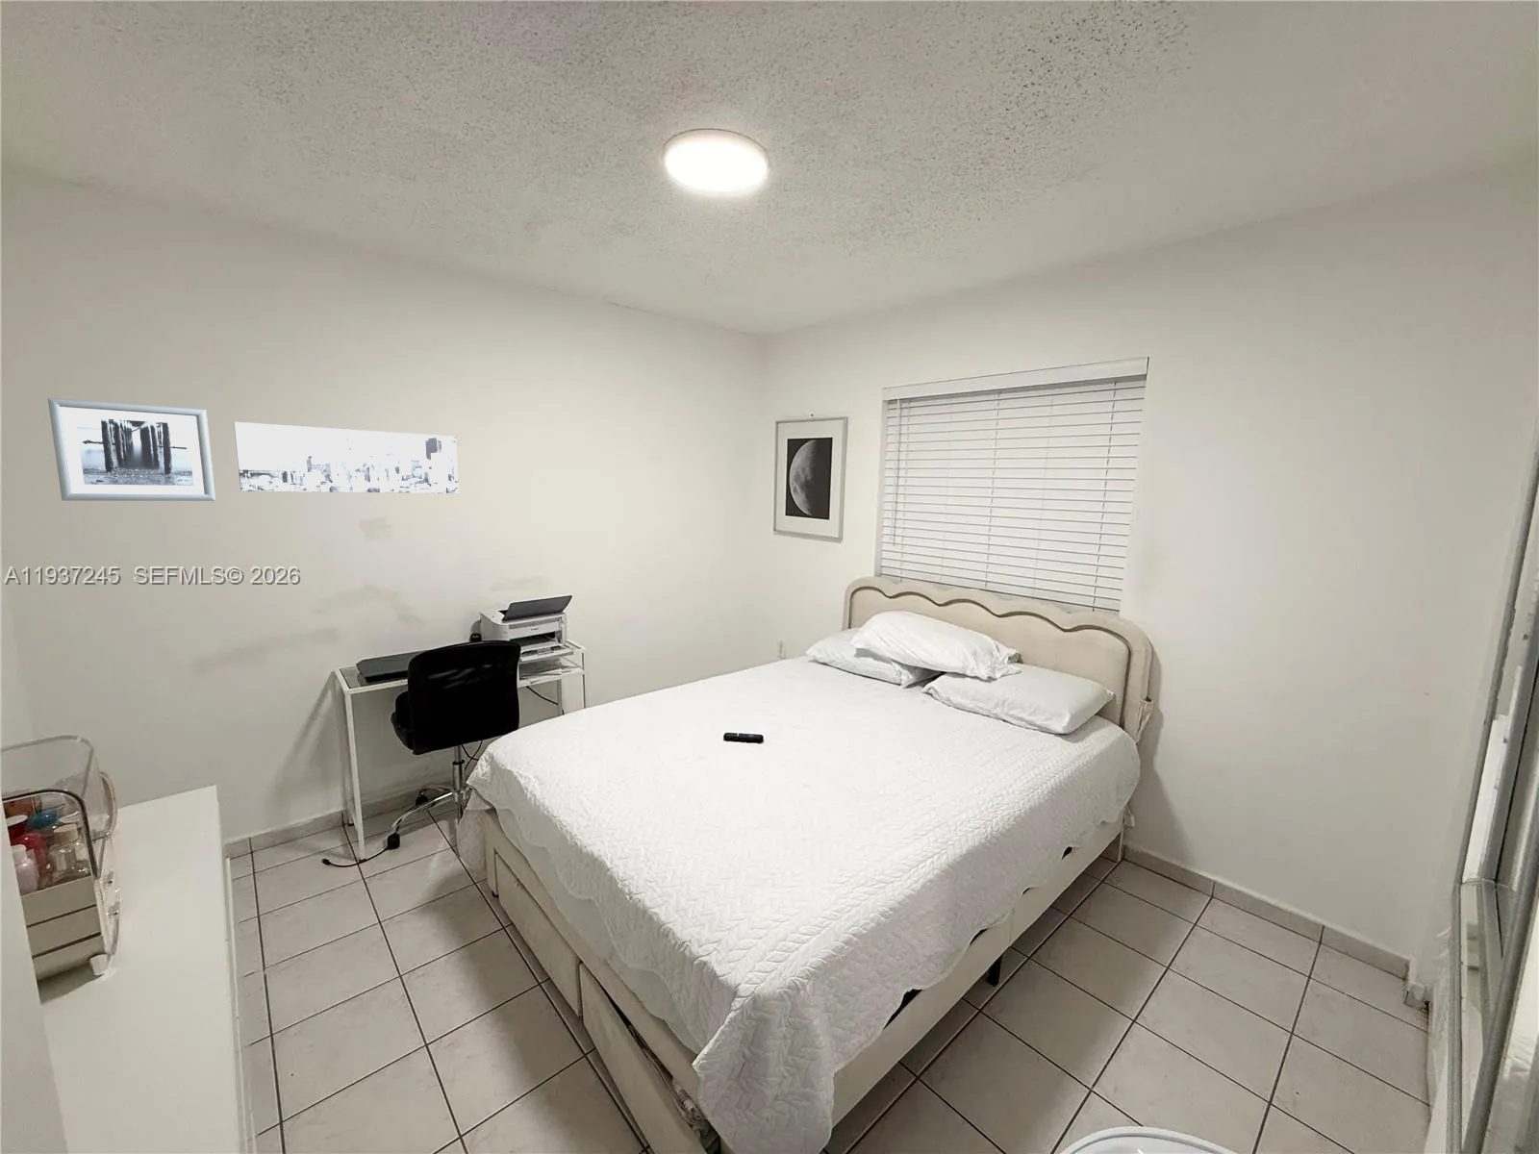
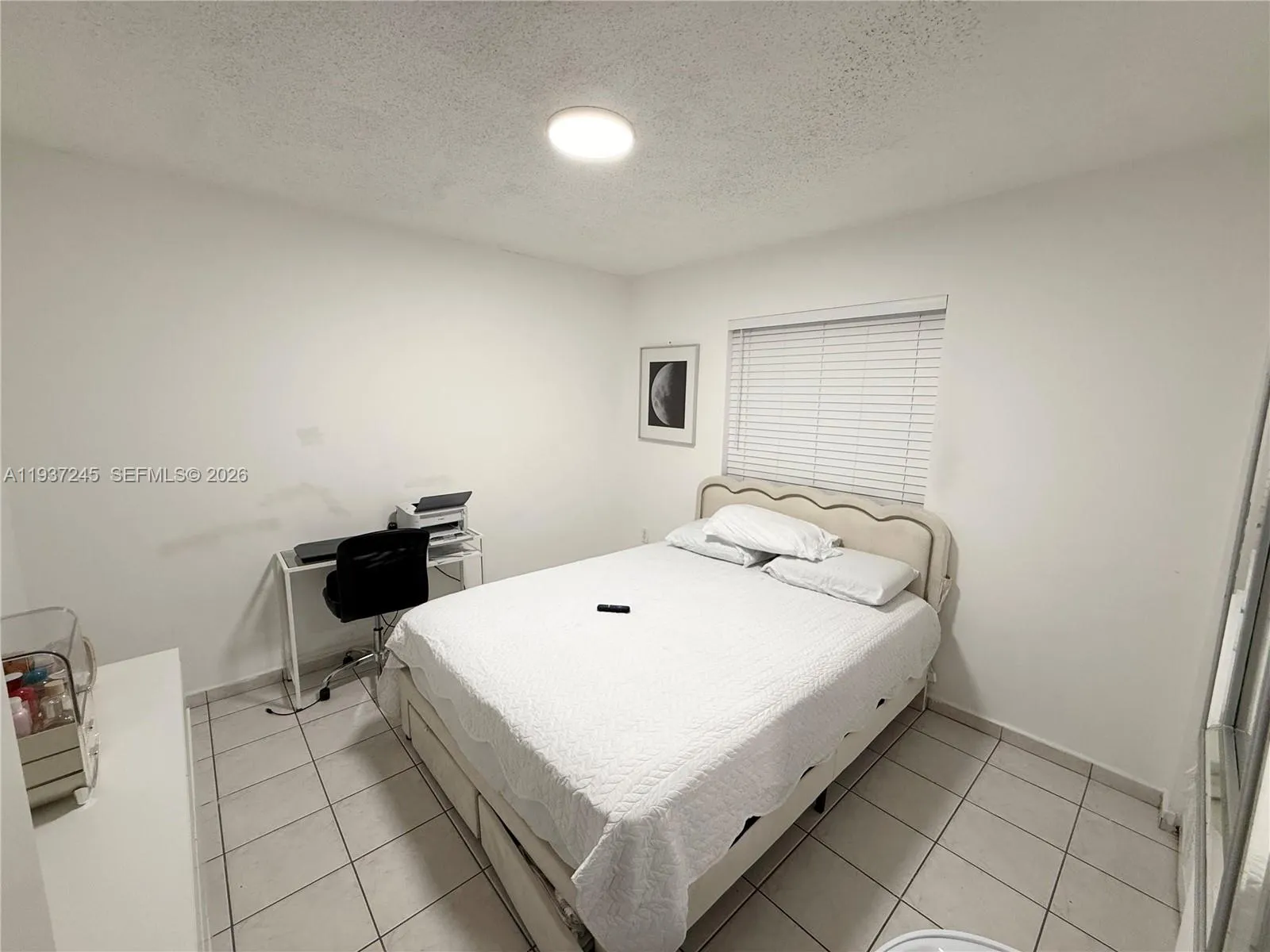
- wall art (356, 461)
- wall art (138, 453)
